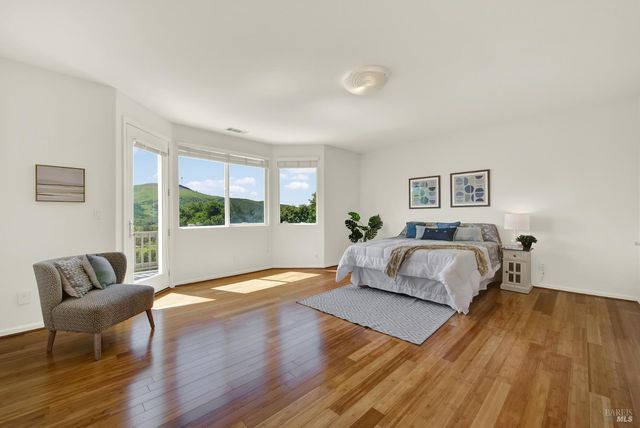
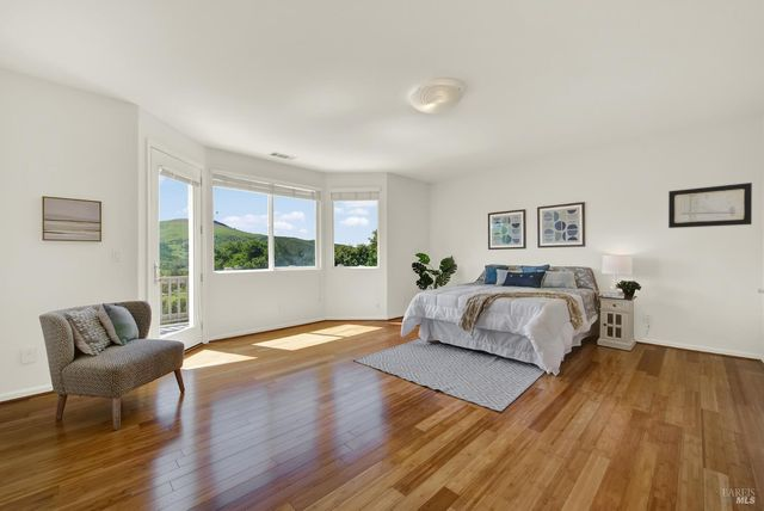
+ wall art (707, 207)
